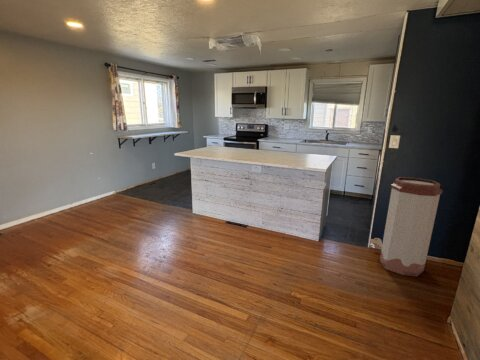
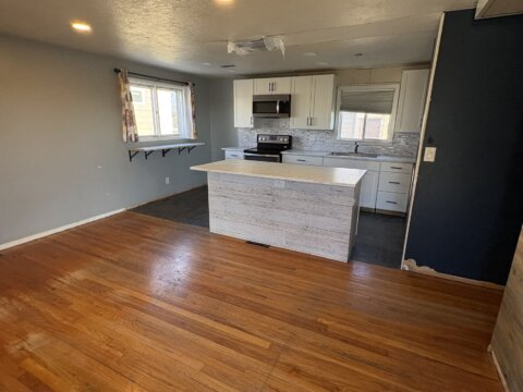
- trash can (408, 225)
